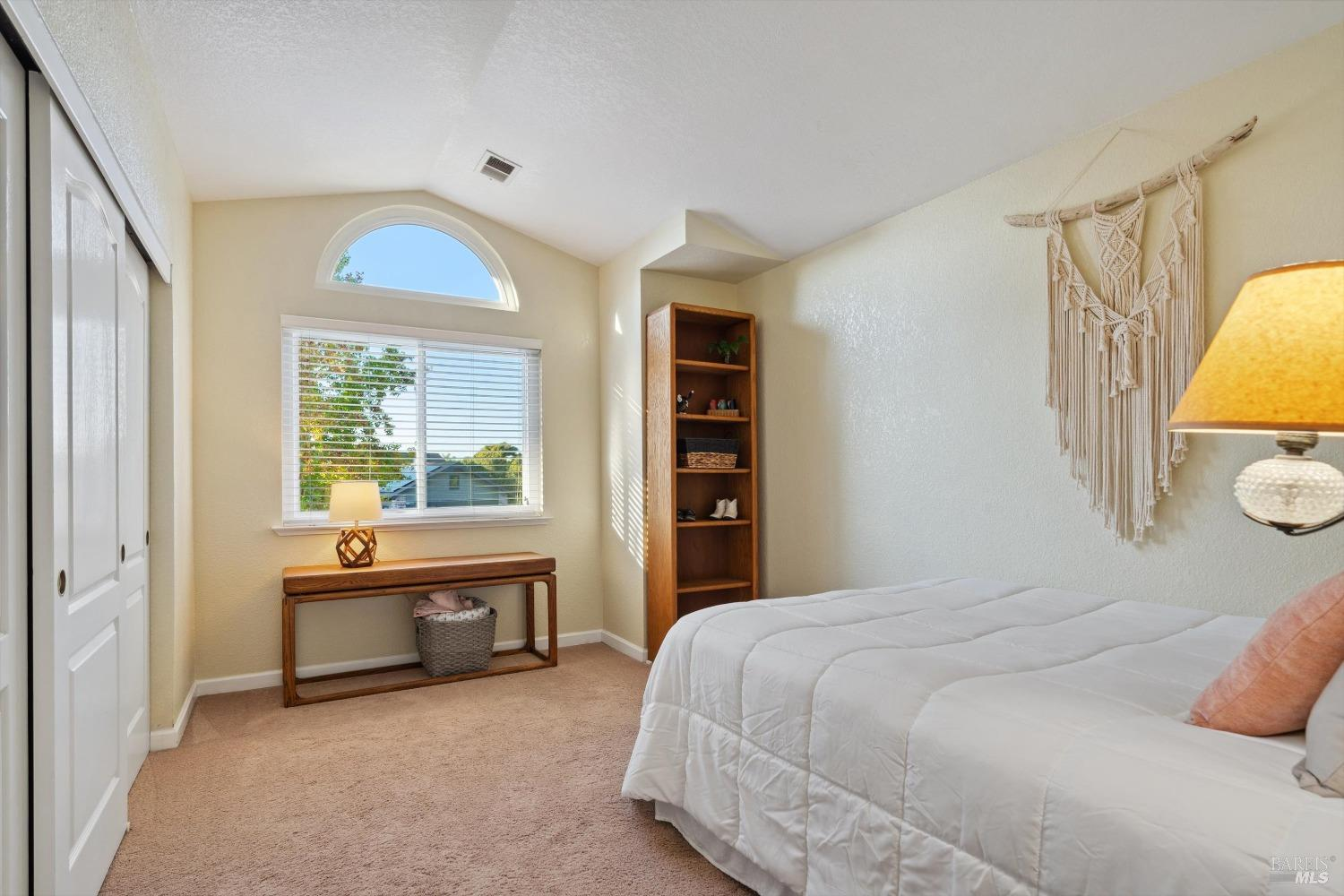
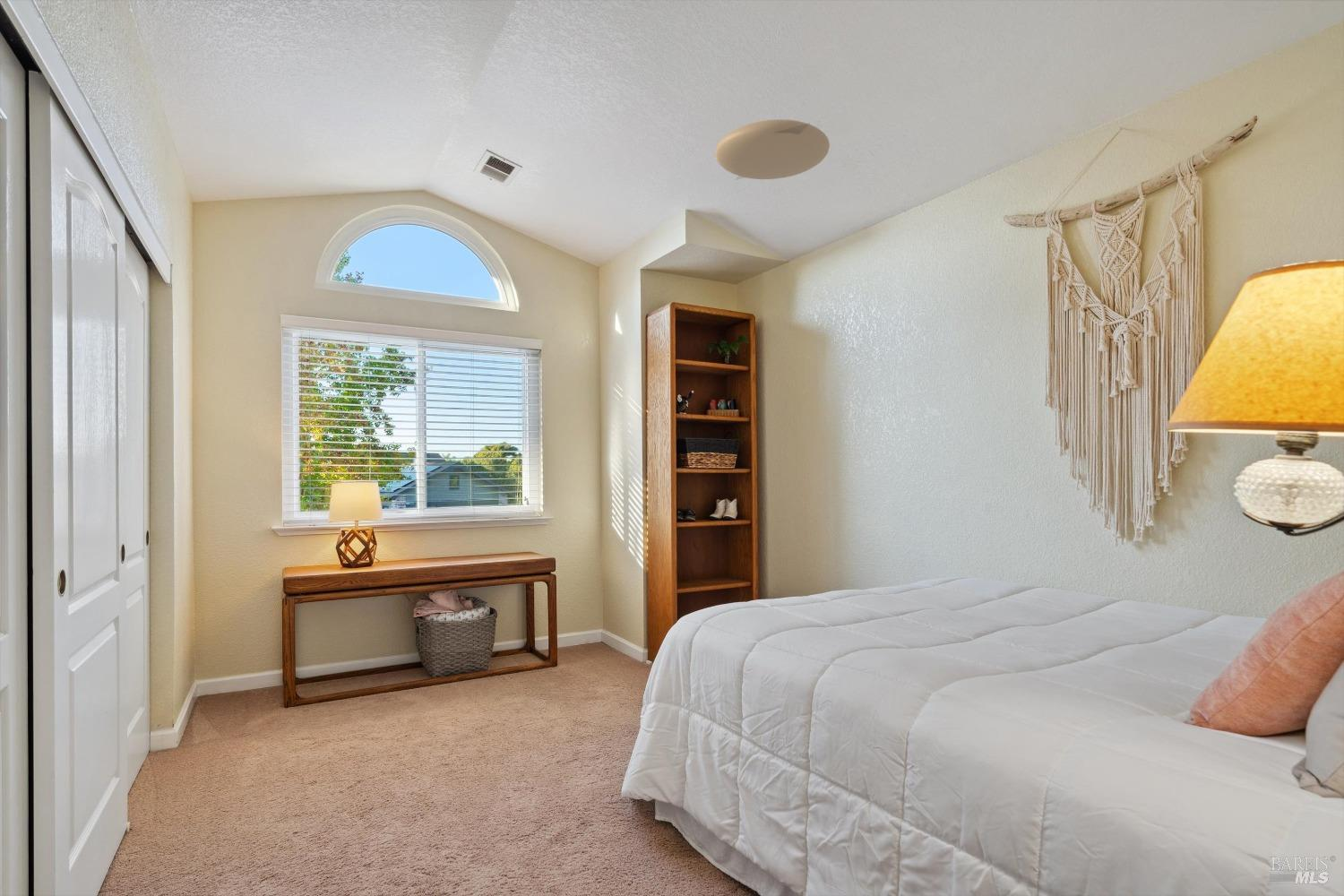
+ ceiling light (771, 140)
